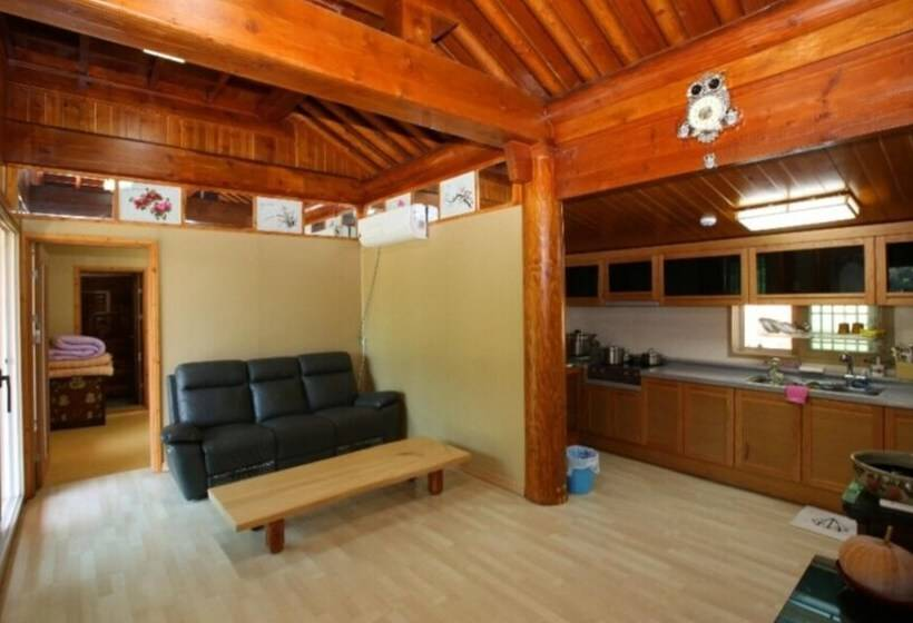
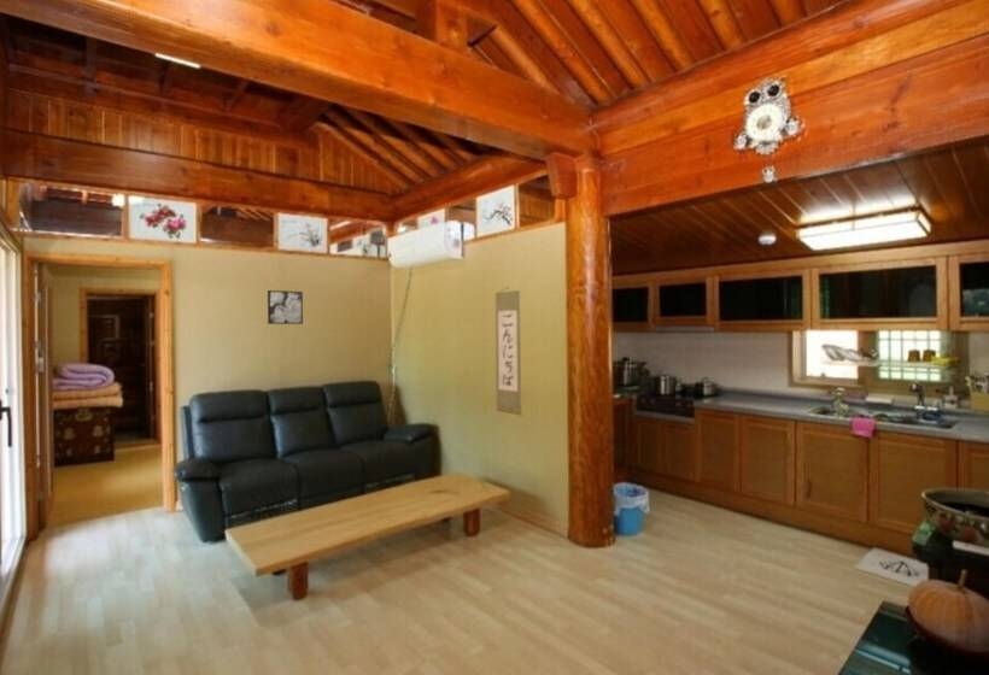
+ wall scroll (508, 350)
+ wall art (285, 307)
